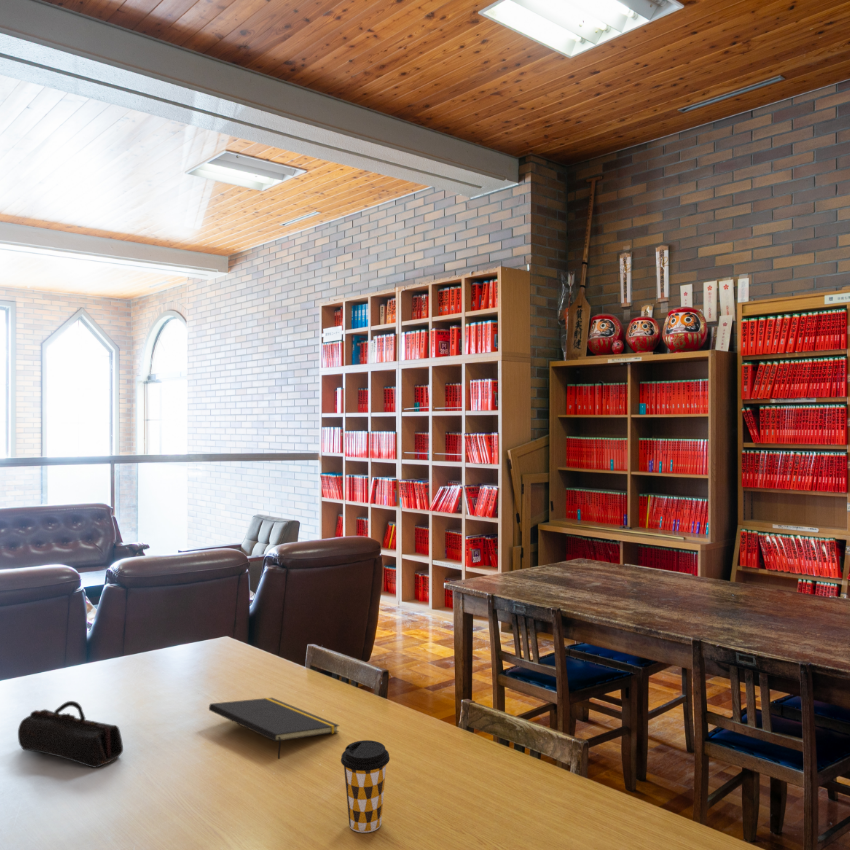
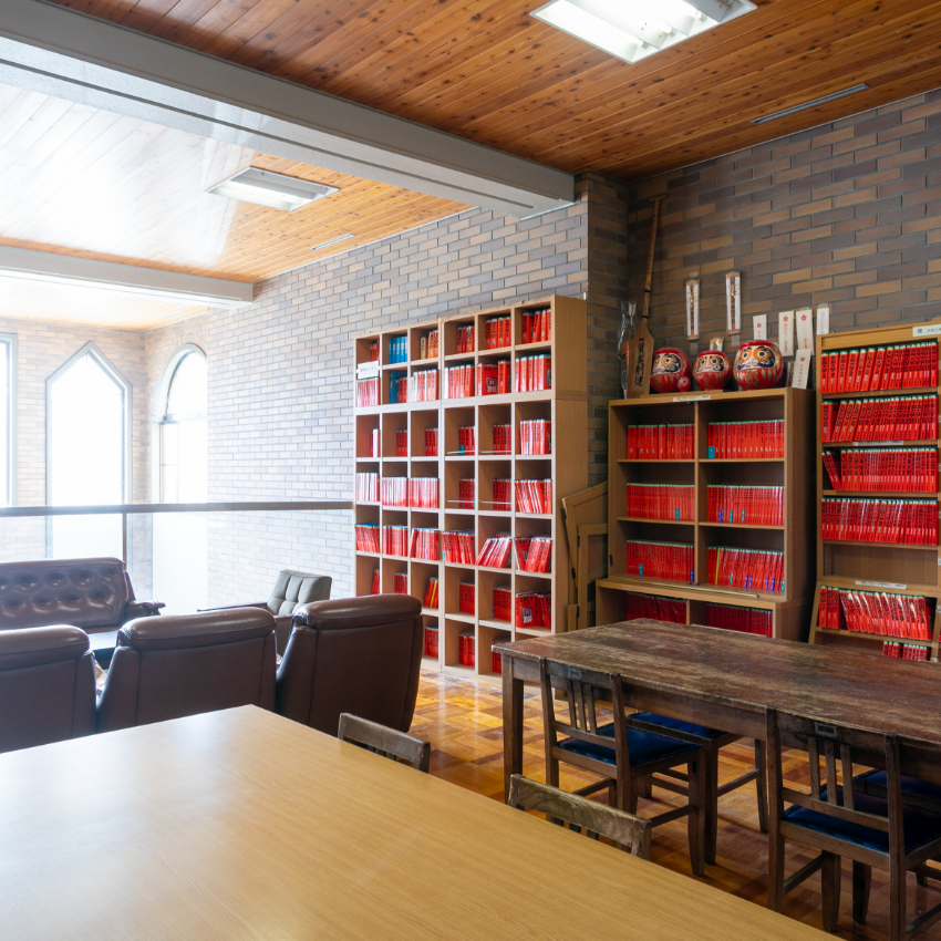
- coffee cup (365, 786)
- pencil case (69, 727)
- notepad (273, 717)
